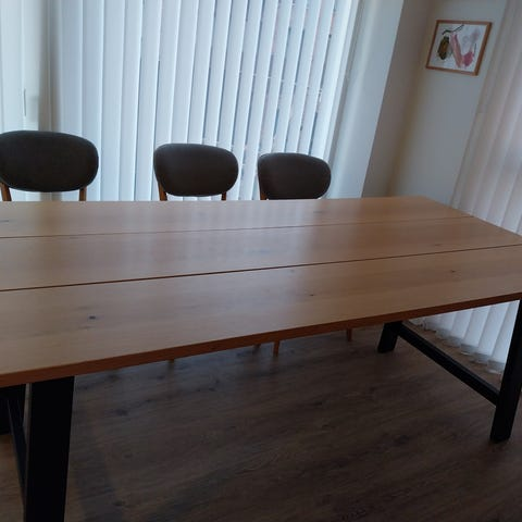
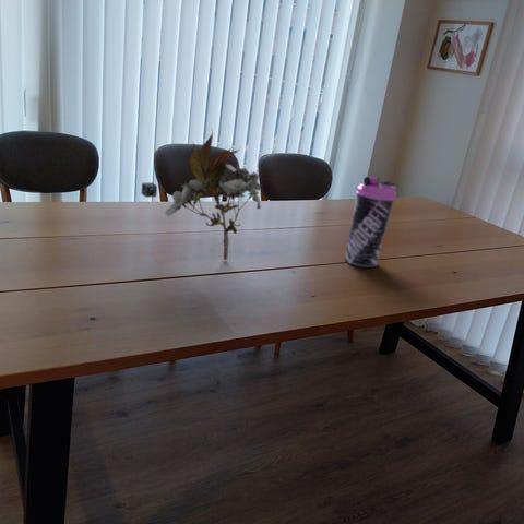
+ water bottle (369, 222)
+ flower arrangement (207, 194)
